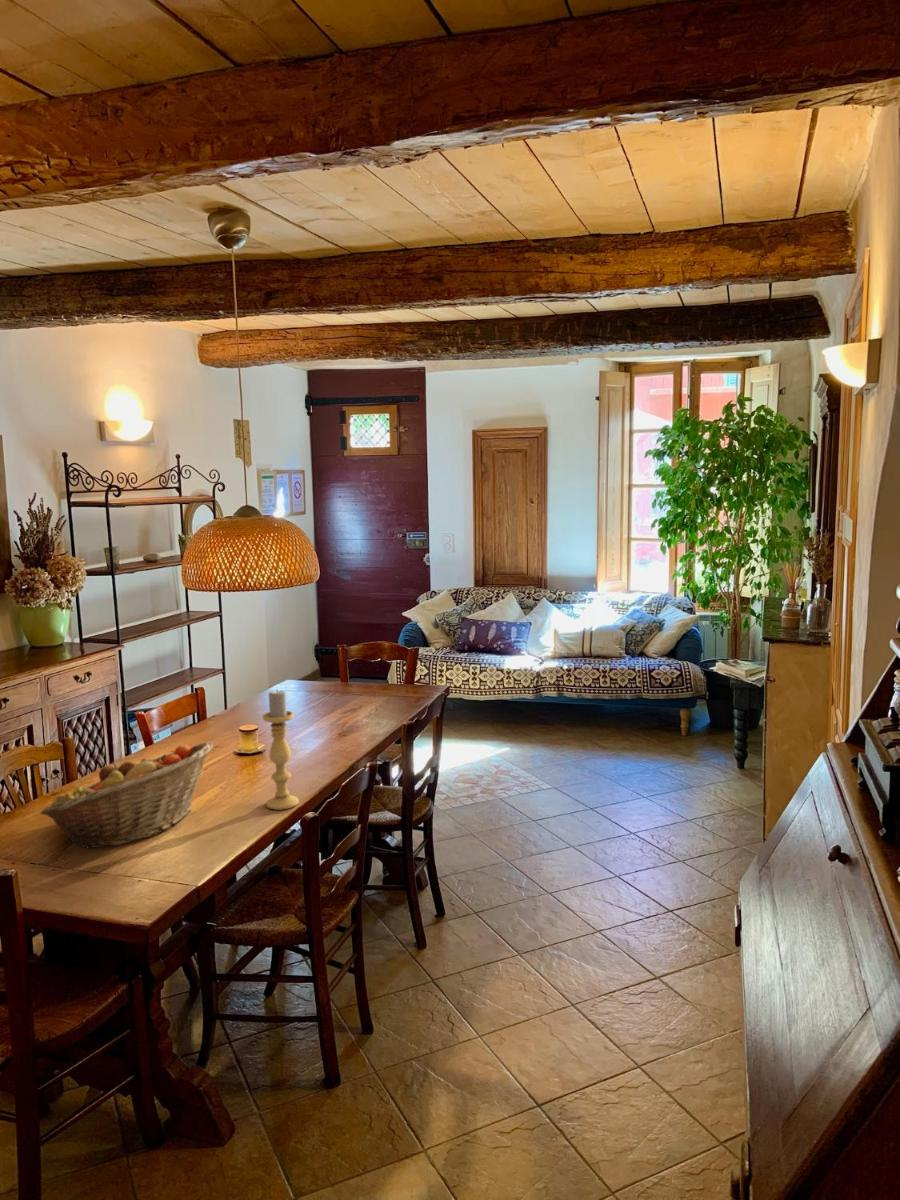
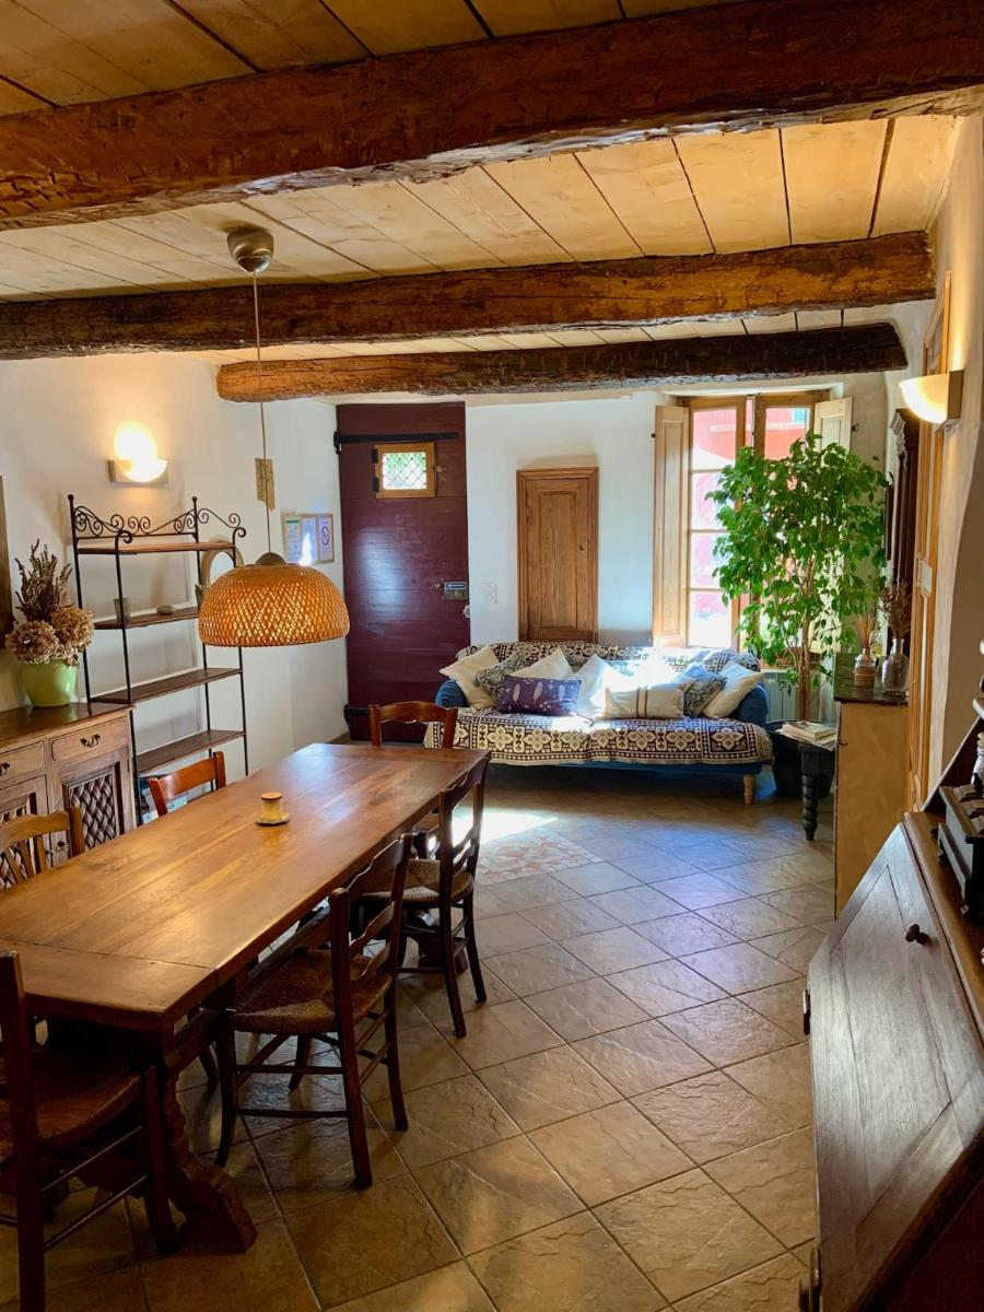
- candle holder (279, 746)
- fruit basket (133, 789)
